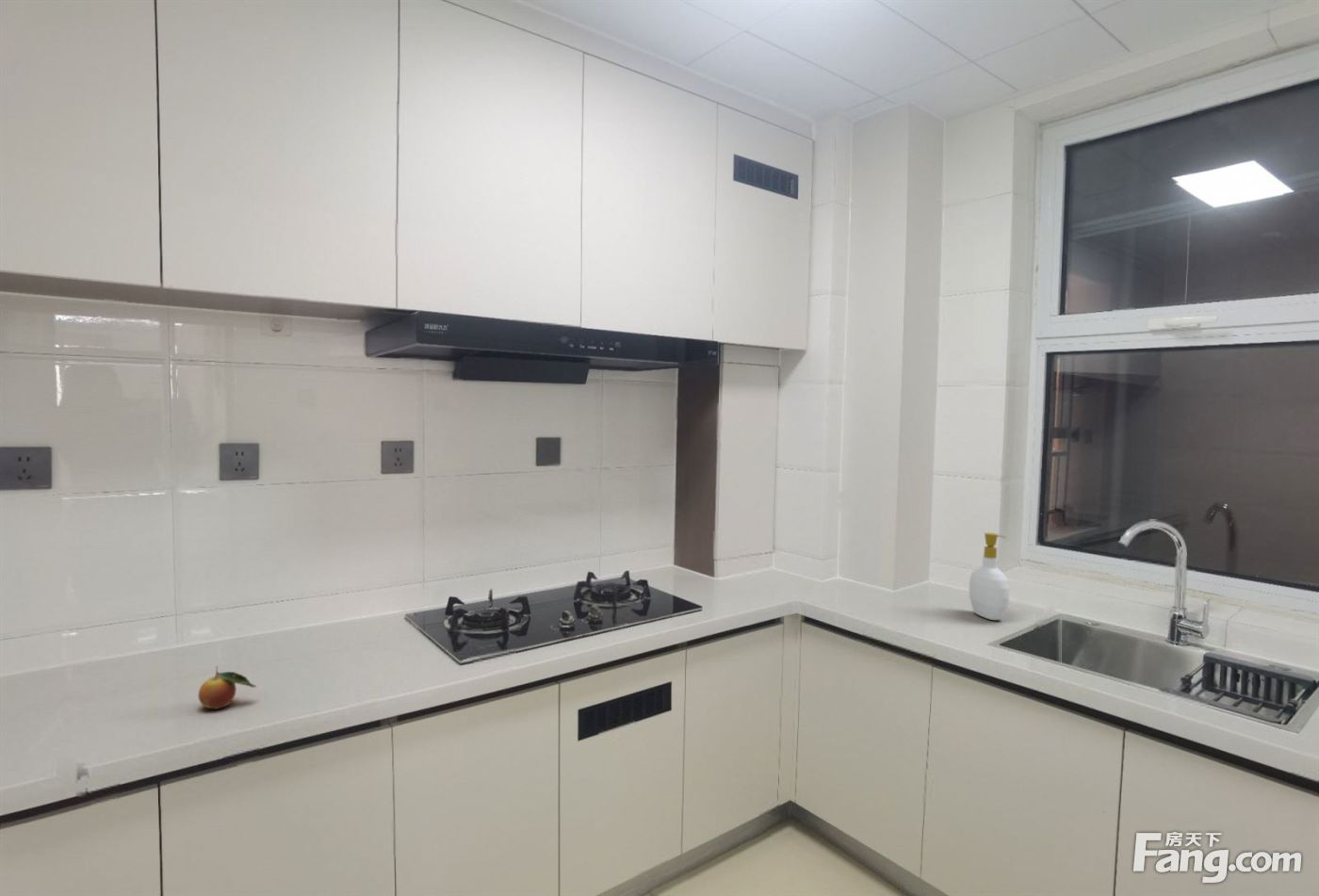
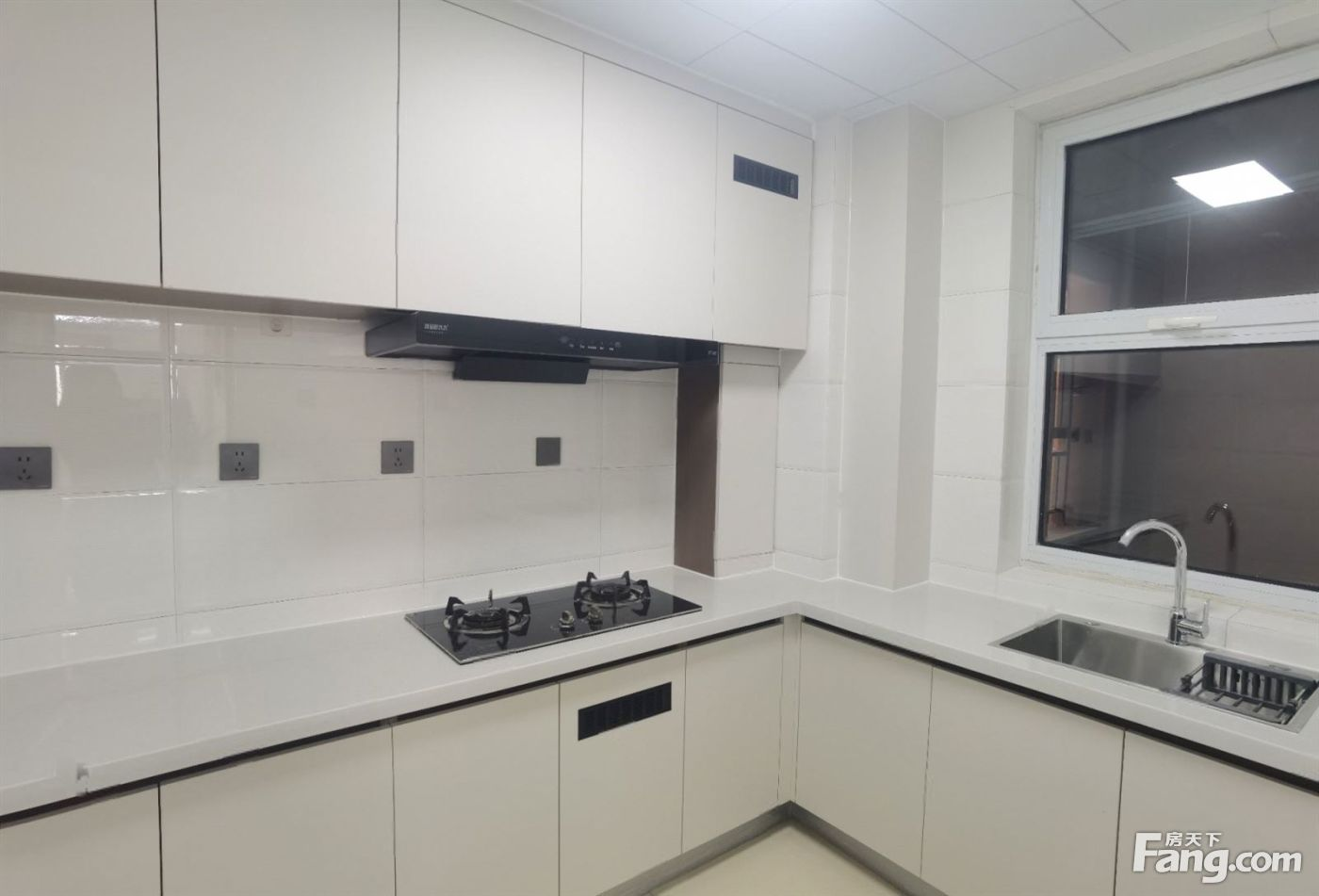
- soap bottle (990, 575)
- fruit (228, 685)
